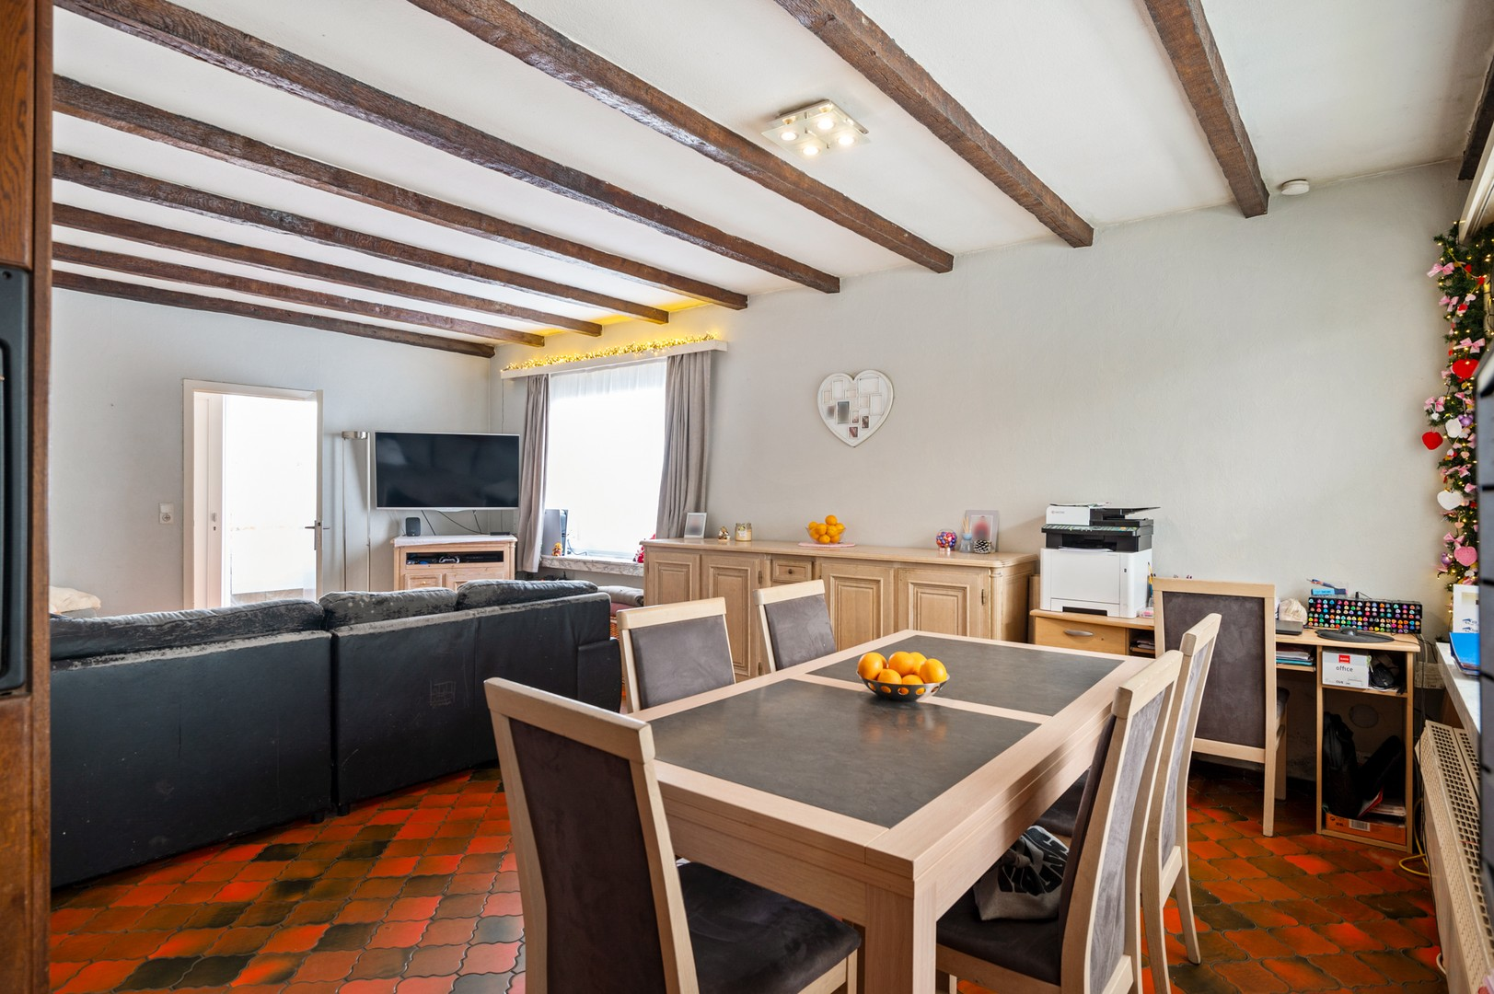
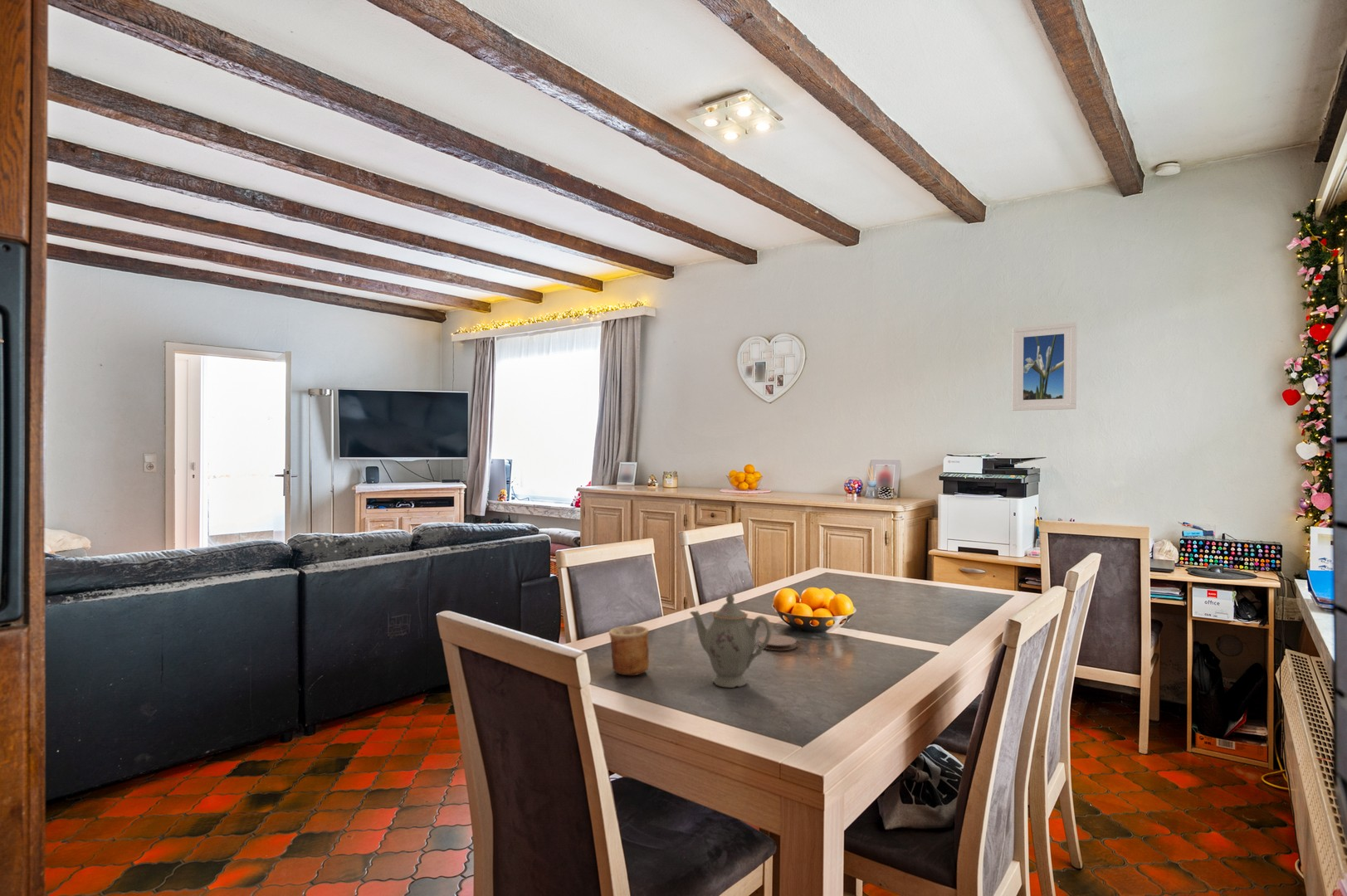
+ cup (628, 650)
+ chinaware (729, 636)
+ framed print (1043, 368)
+ coaster (777, 642)
